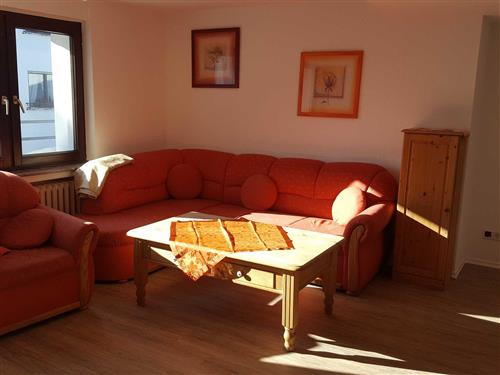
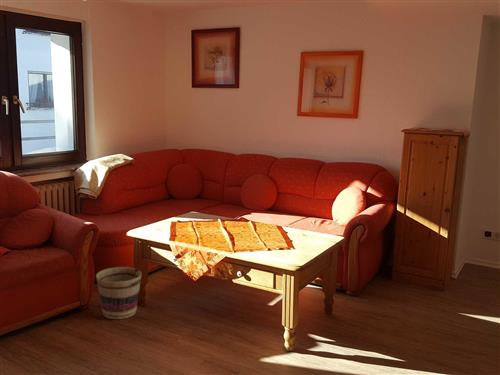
+ basket (119, 293)
